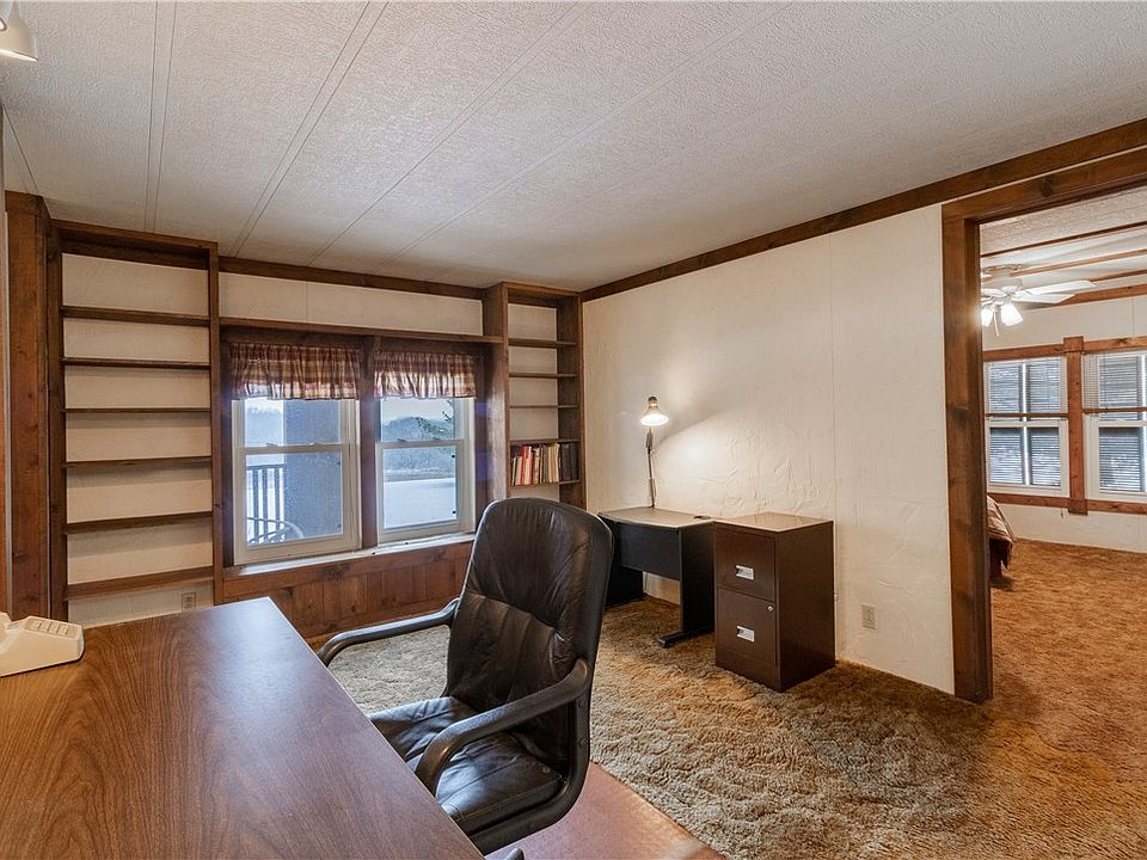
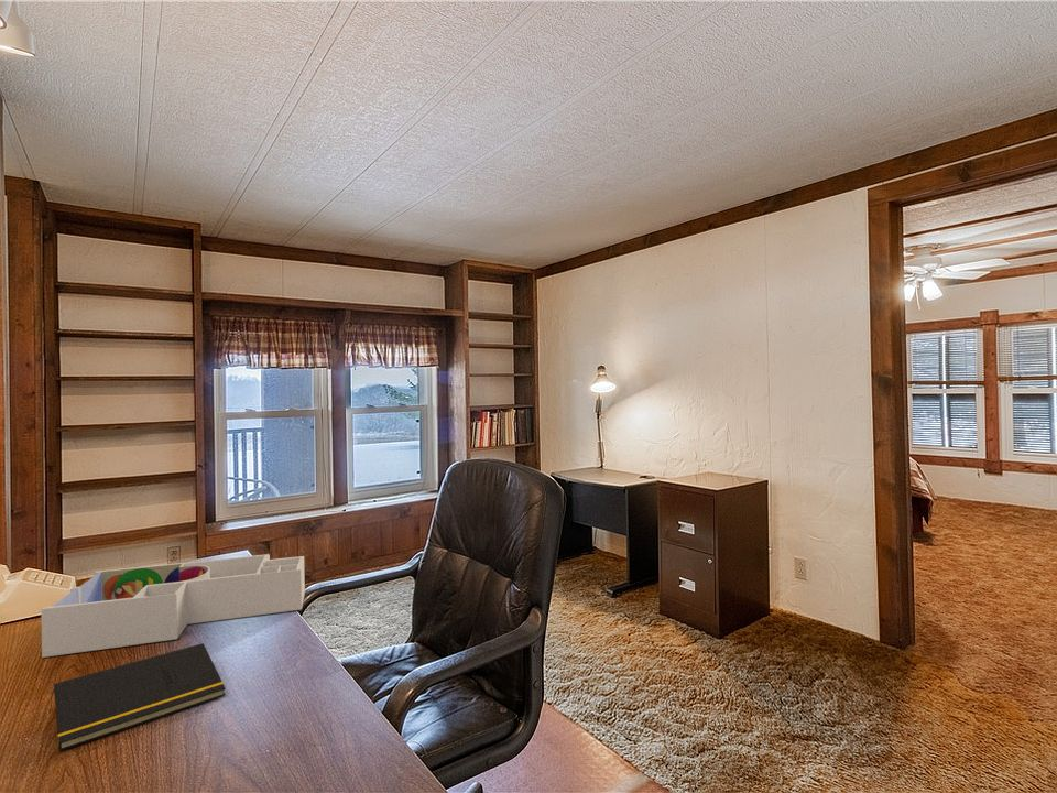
+ desk organizer (194, 595)
+ notepad (141, 689)
